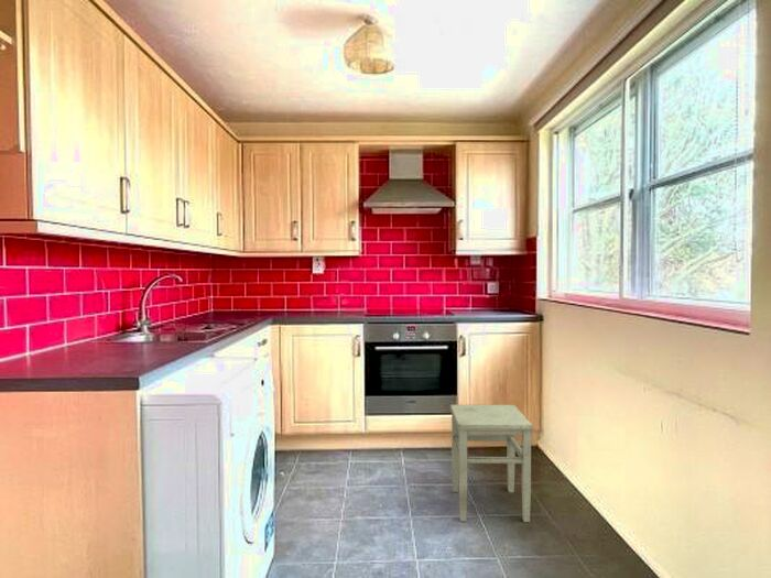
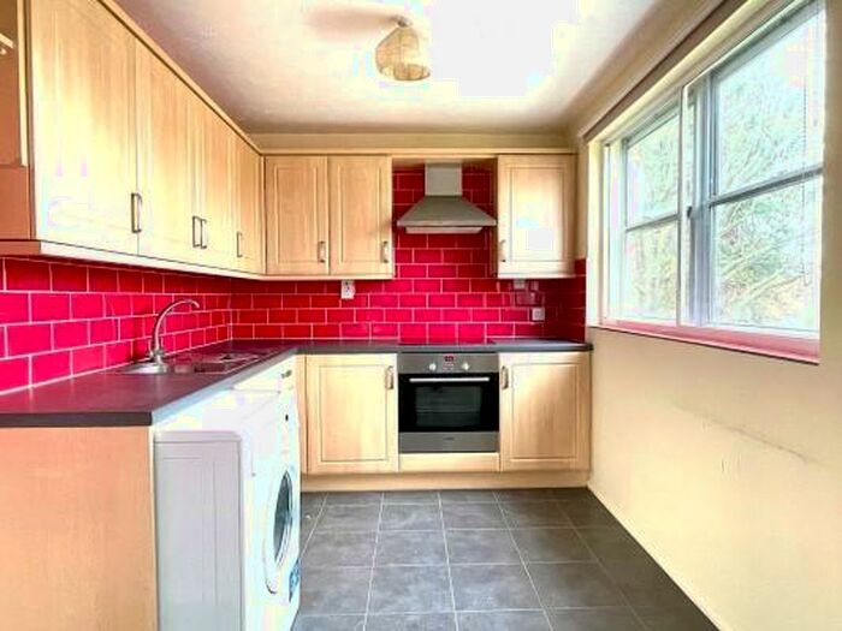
- stool (488, 459)
